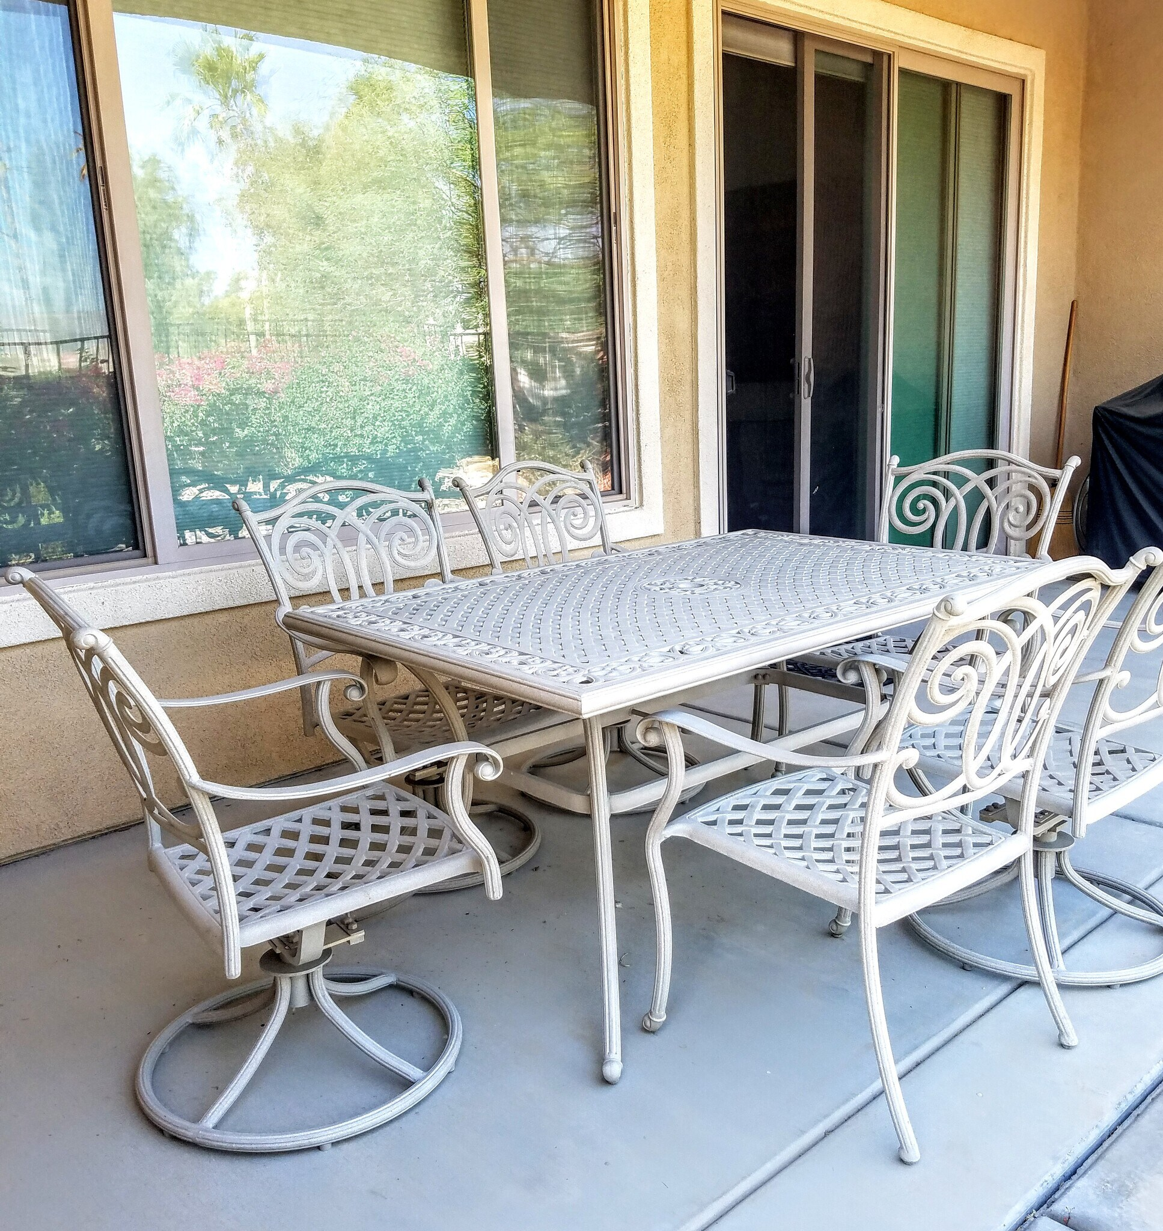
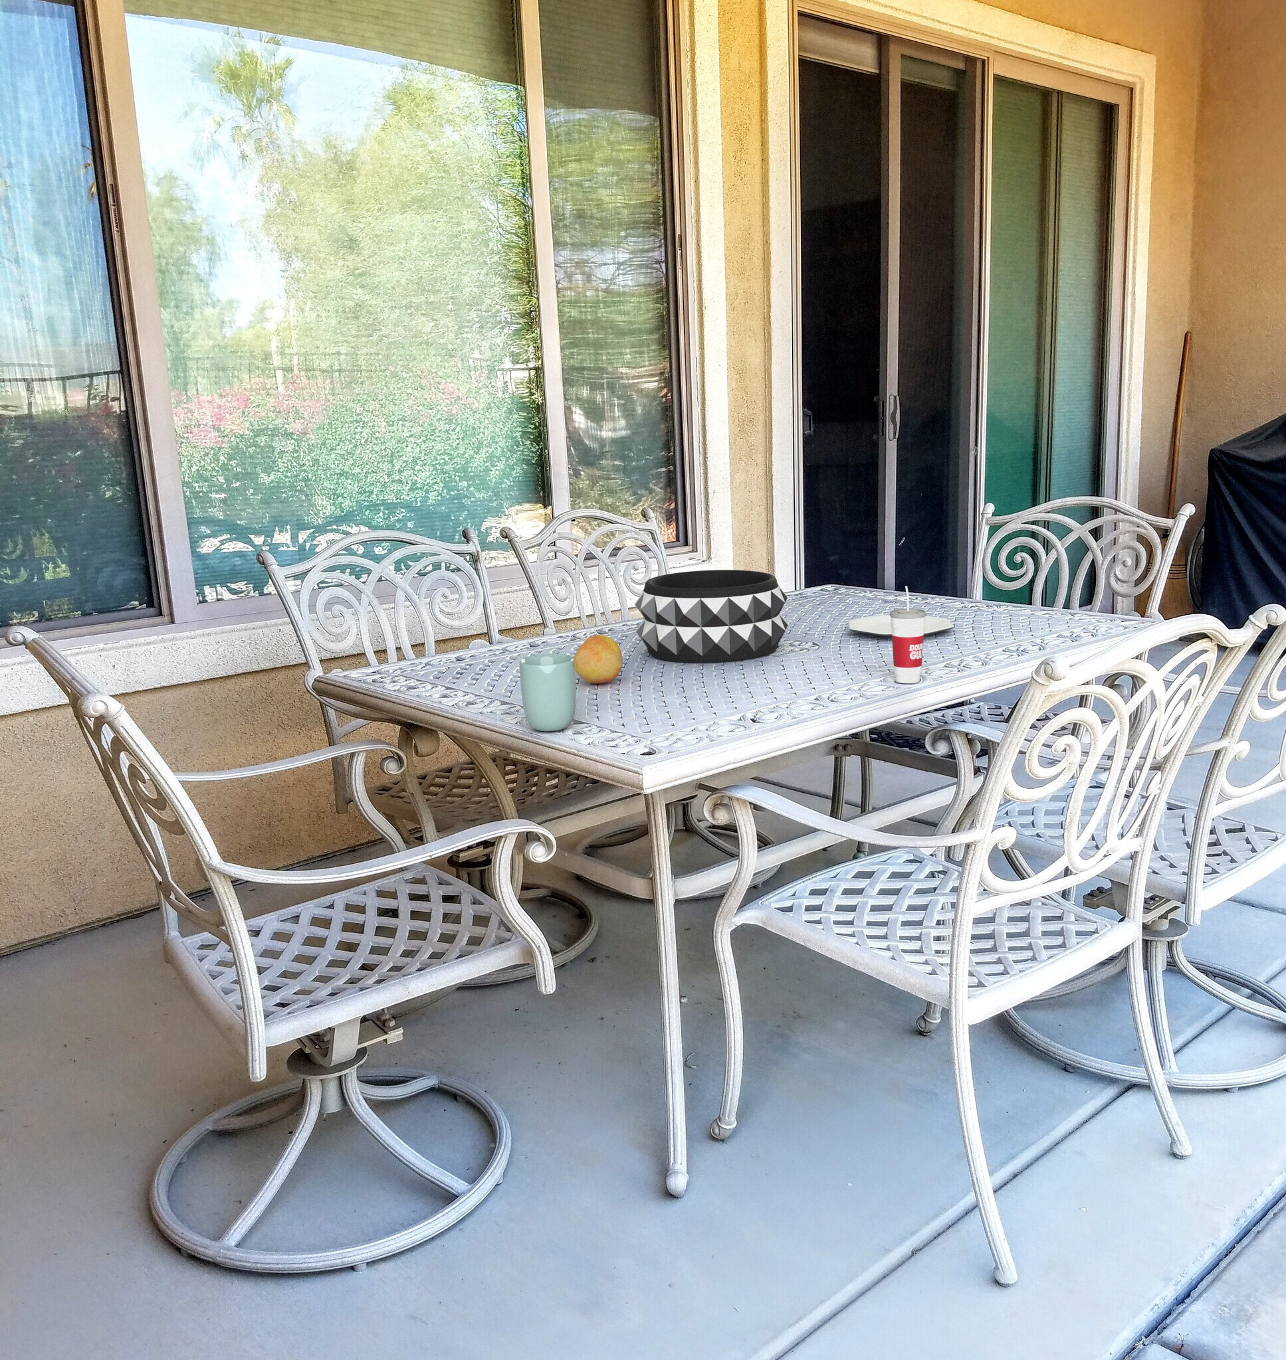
+ plate (891, 629)
+ cup (549, 693)
+ cup (908, 634)
+ decorative bowl (711, 615)
+ fruit (597, 659)
